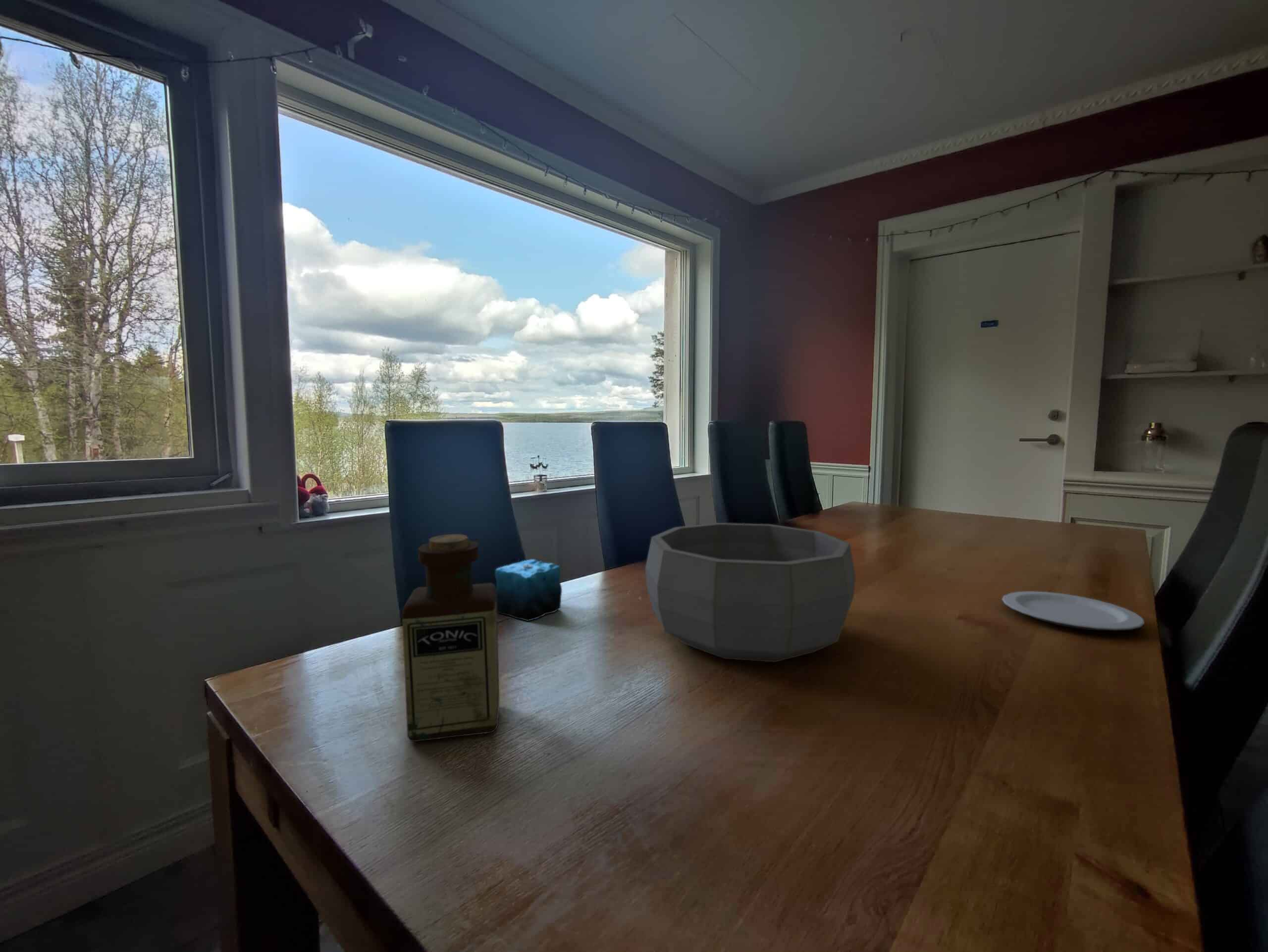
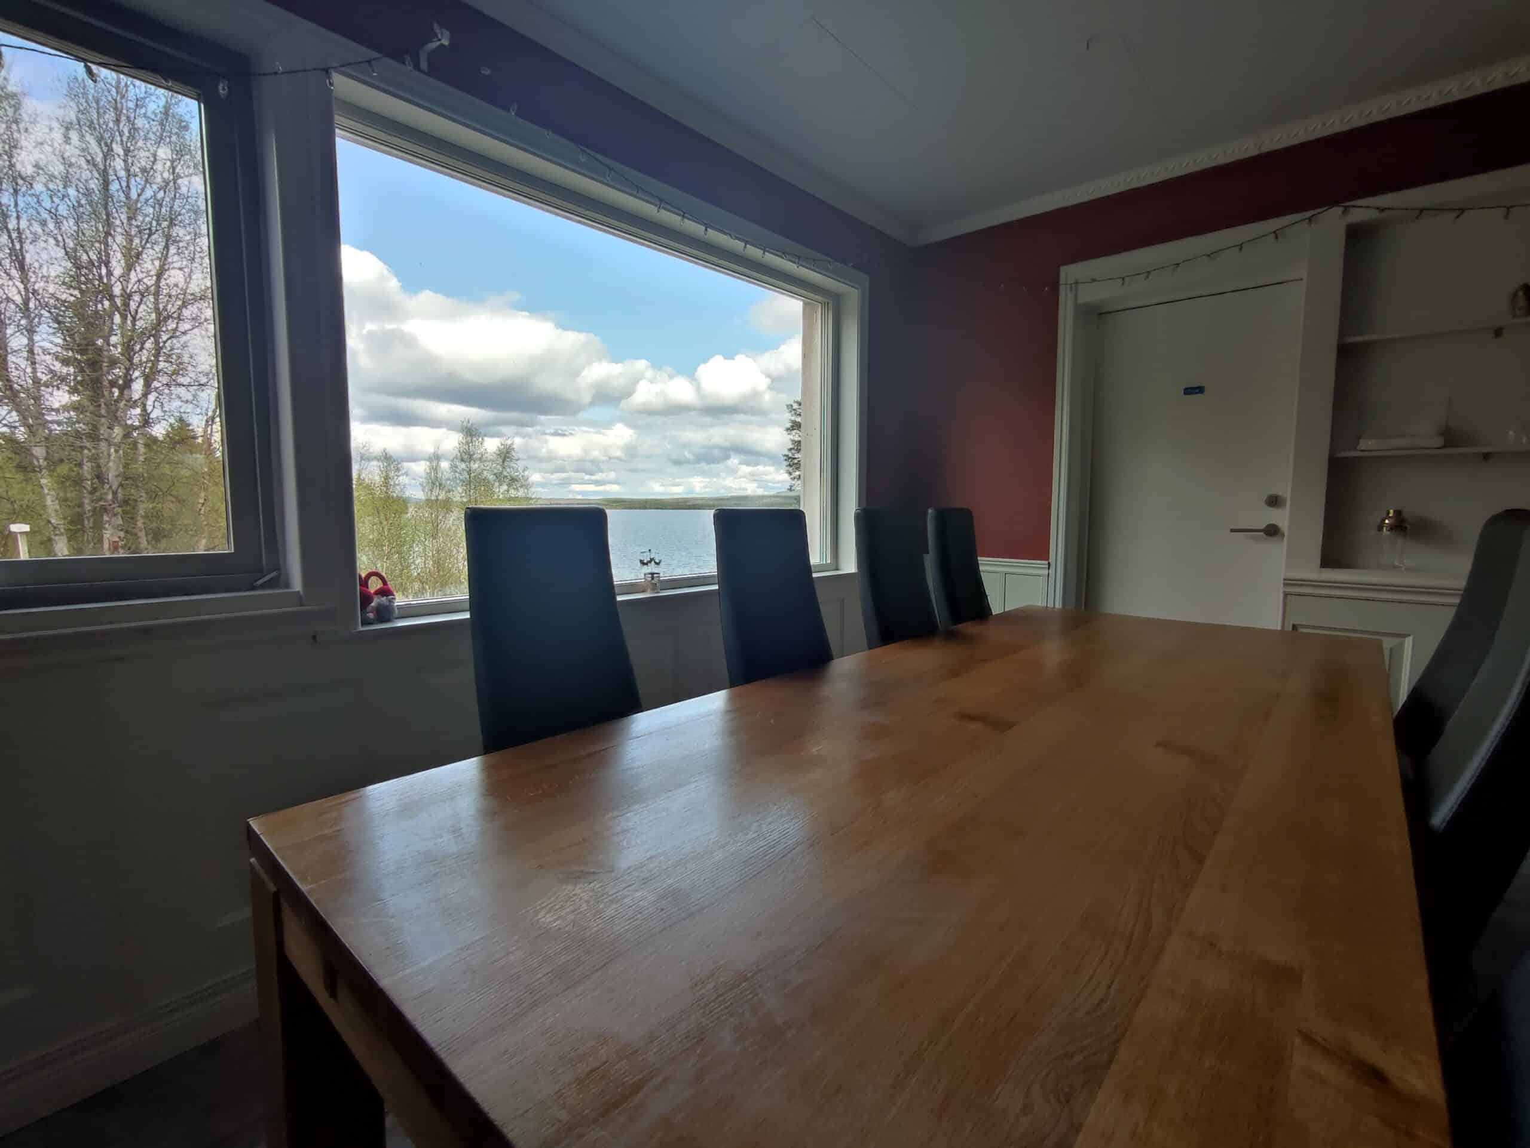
- candle (529, 579)
- decorative bowl (747, 586)
- bottle (453, 631)
- plate (1068, 611)
